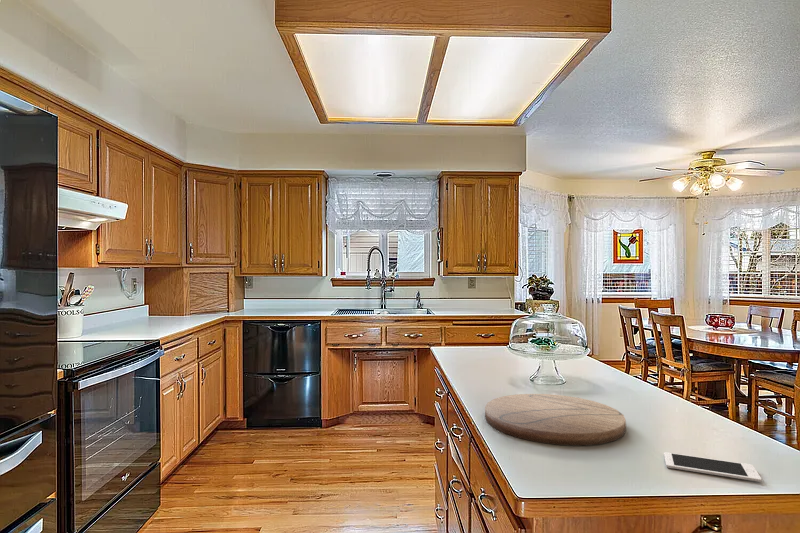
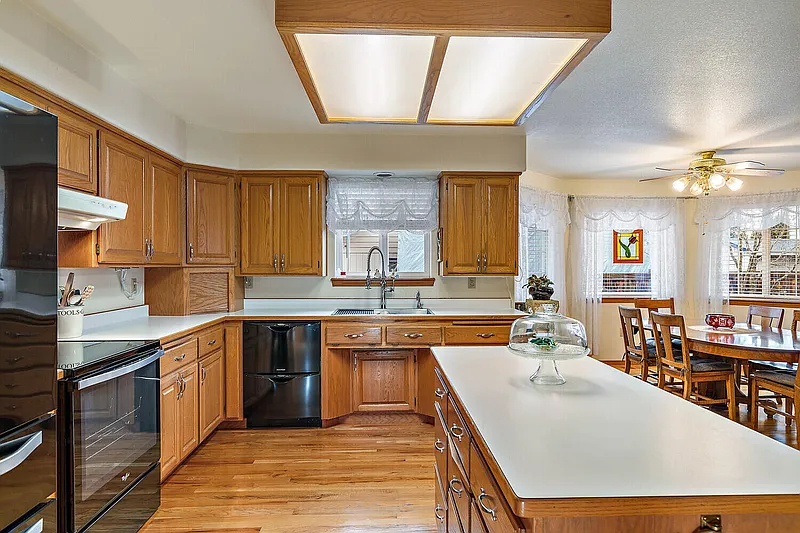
- cutting board (552, 416)
- cell phone (709, 466)
